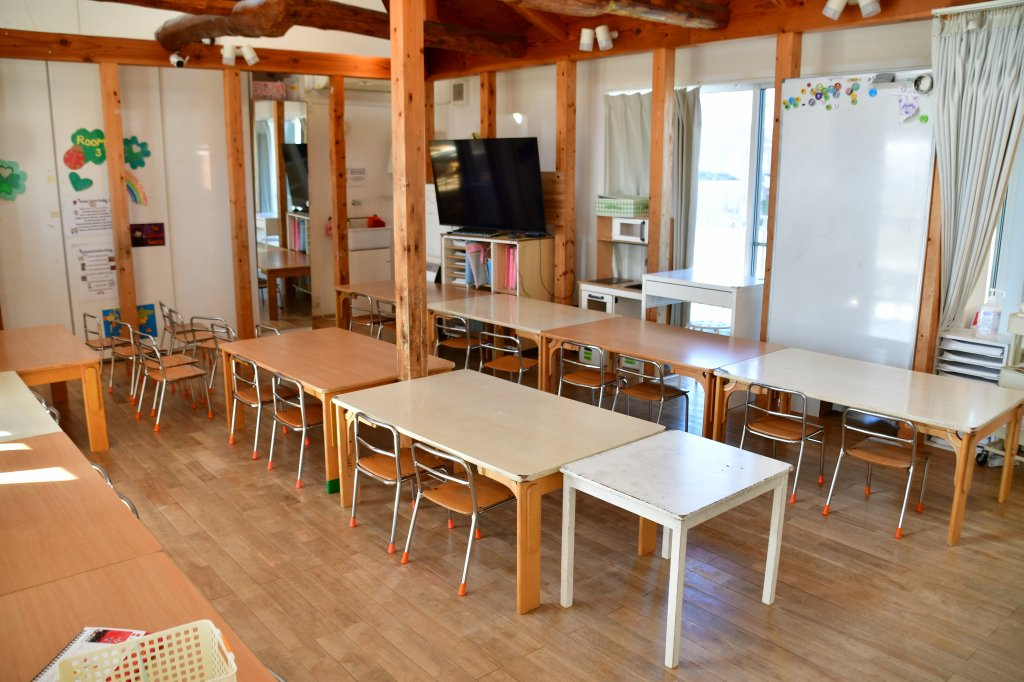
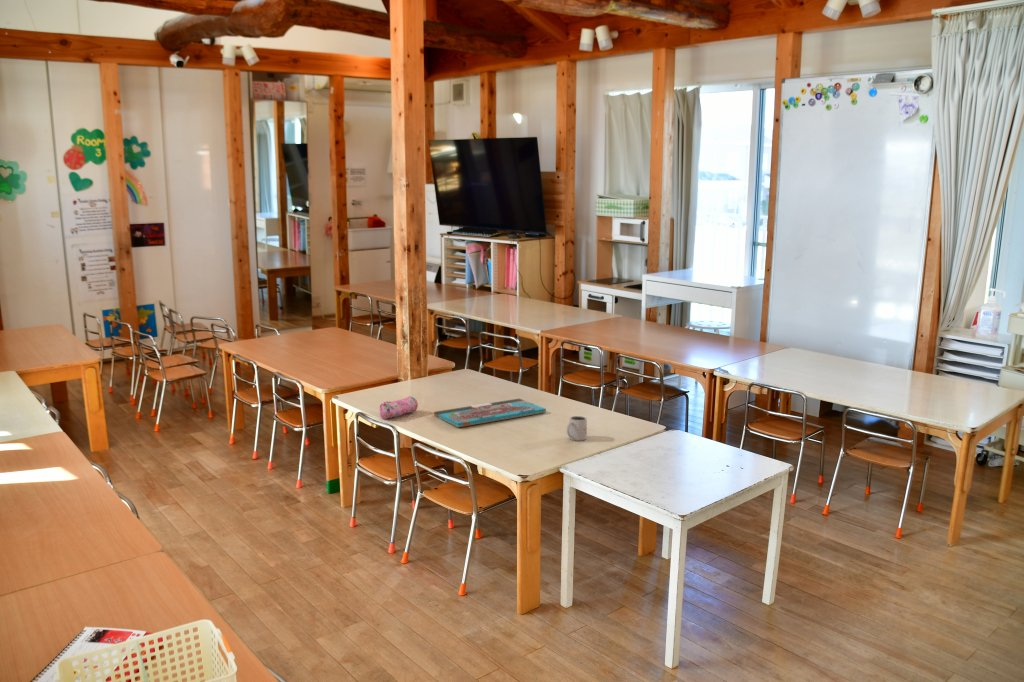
+ pencil case (398, 407)
+ mug (575, 428)
+ board game (490, 410)
